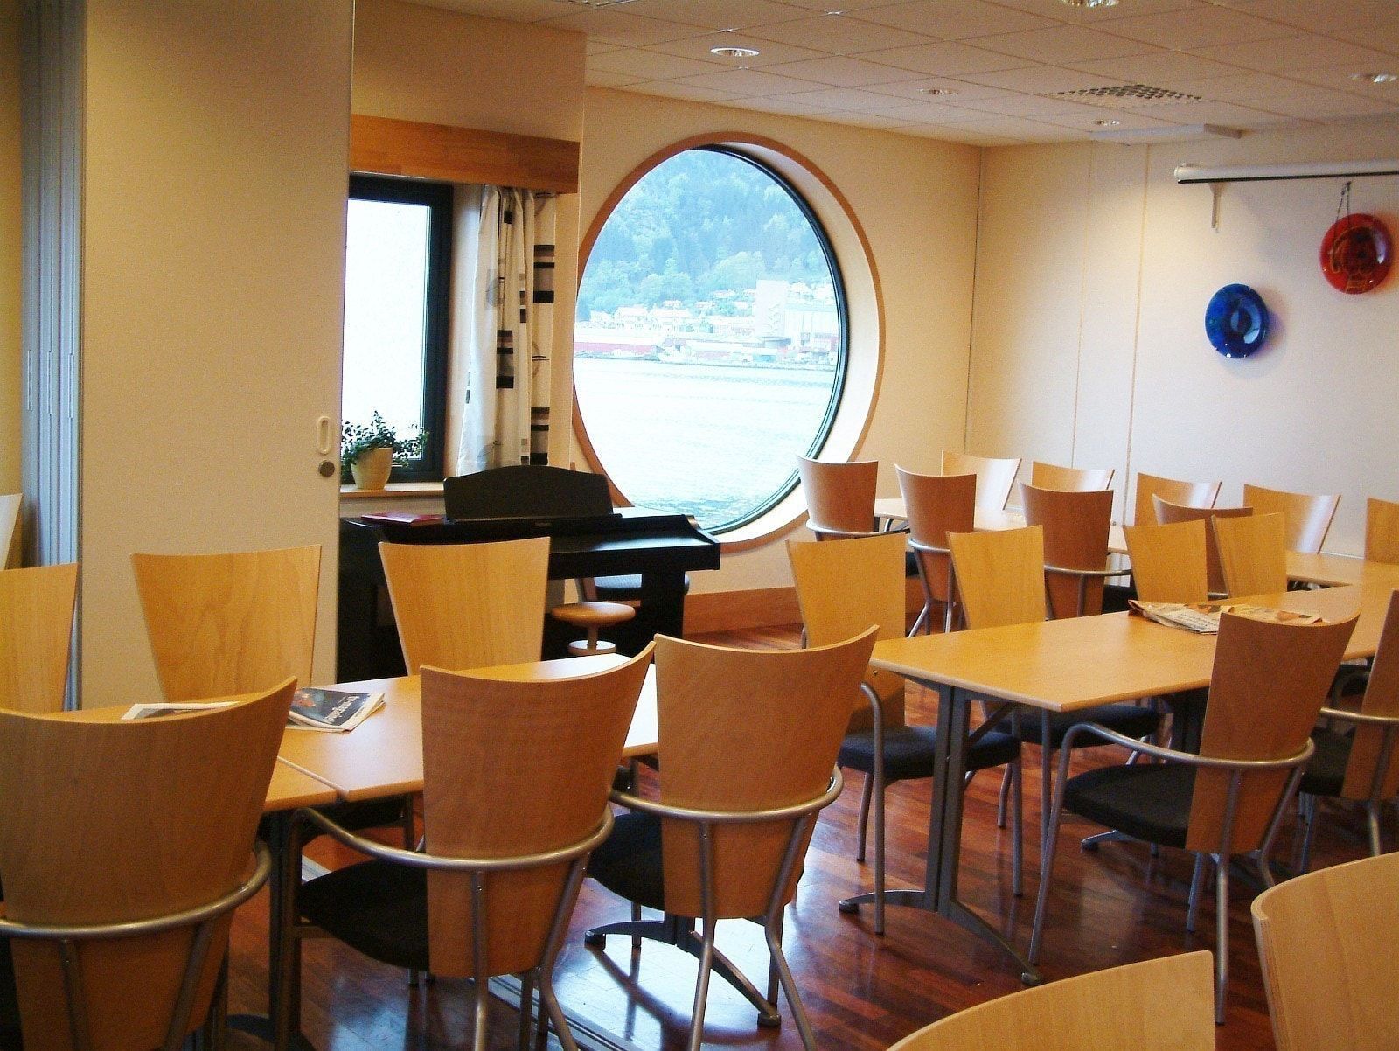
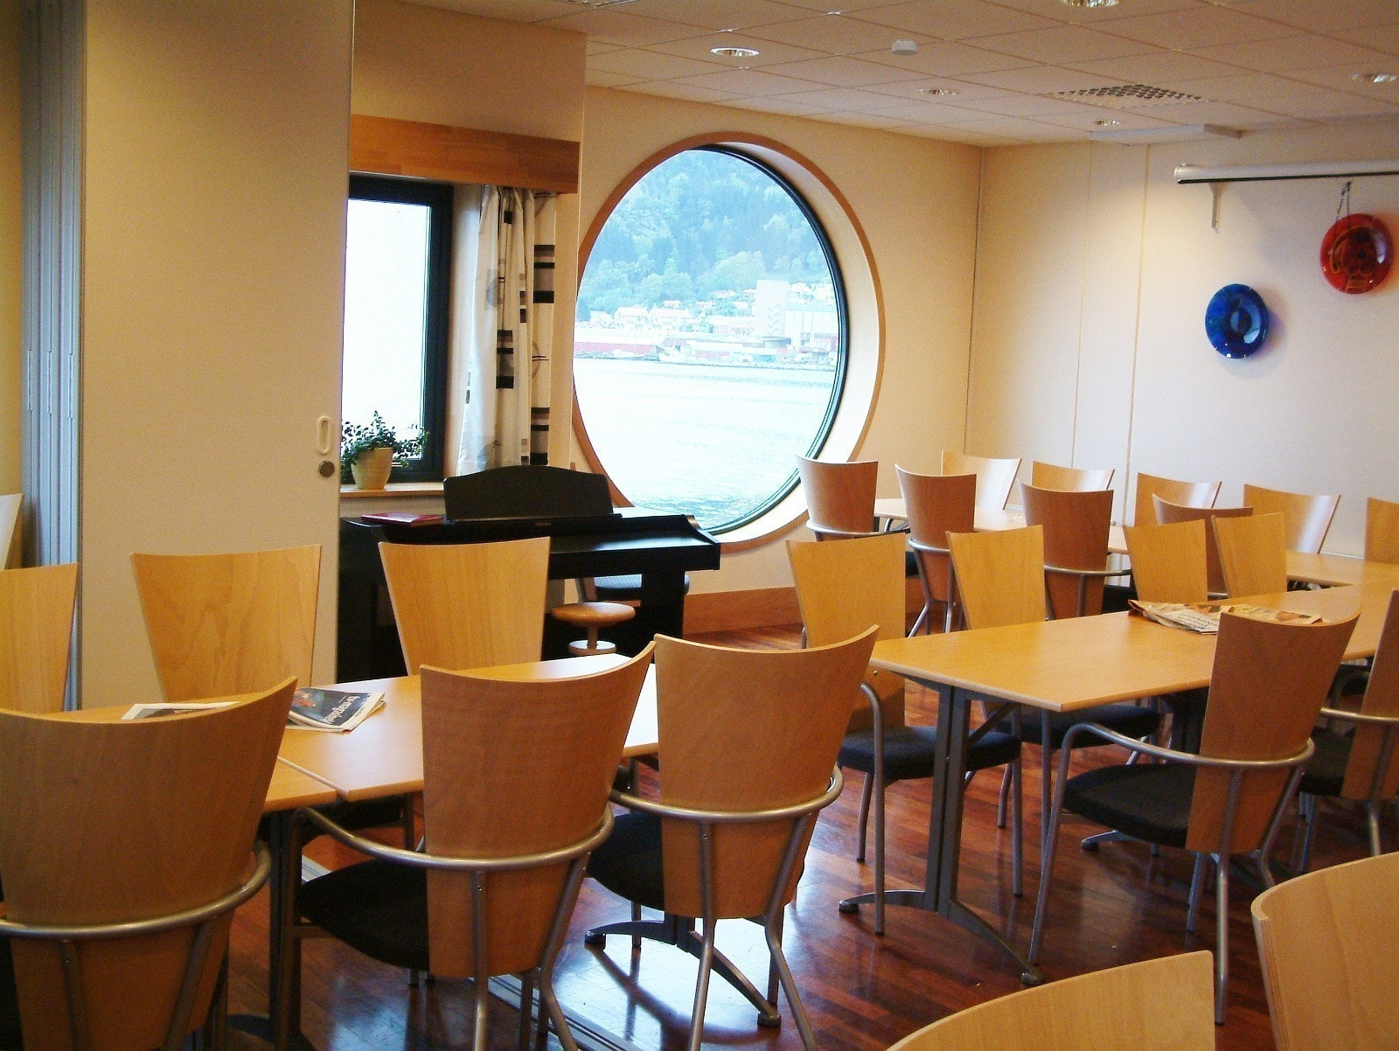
+ smoke detector (904, 45)
